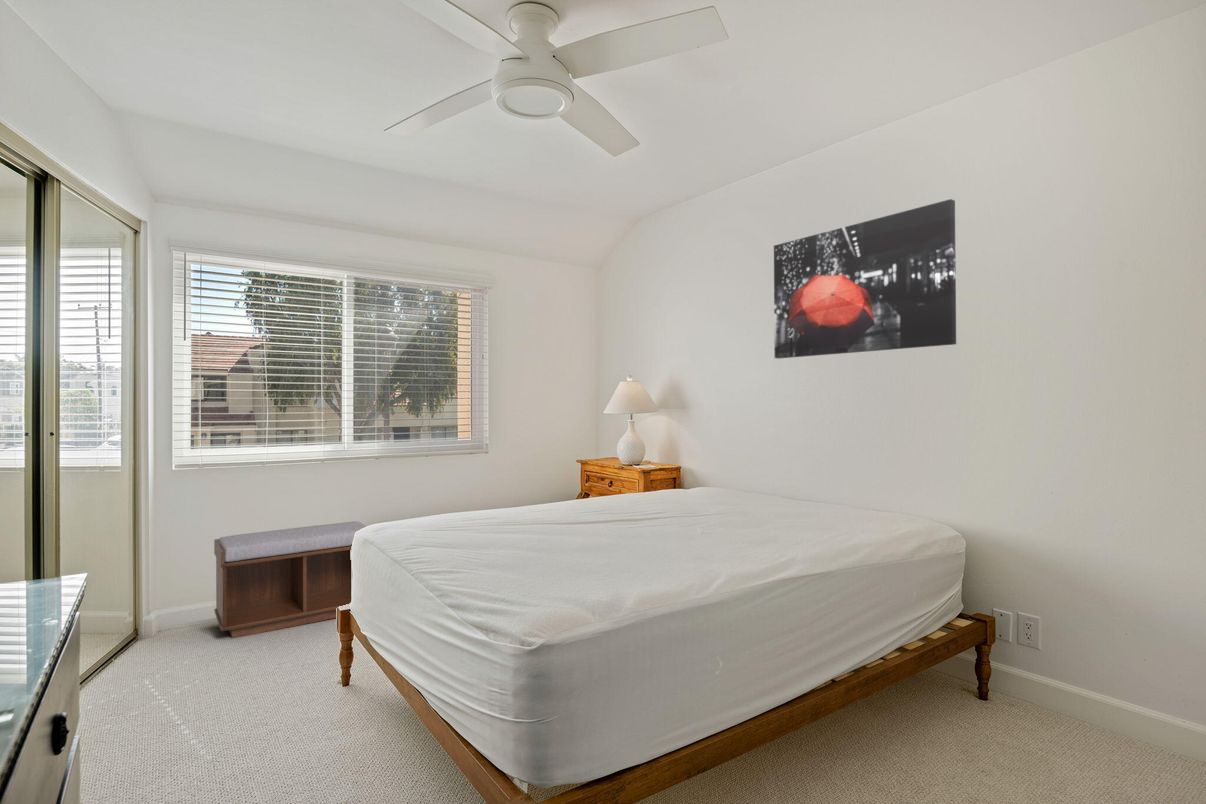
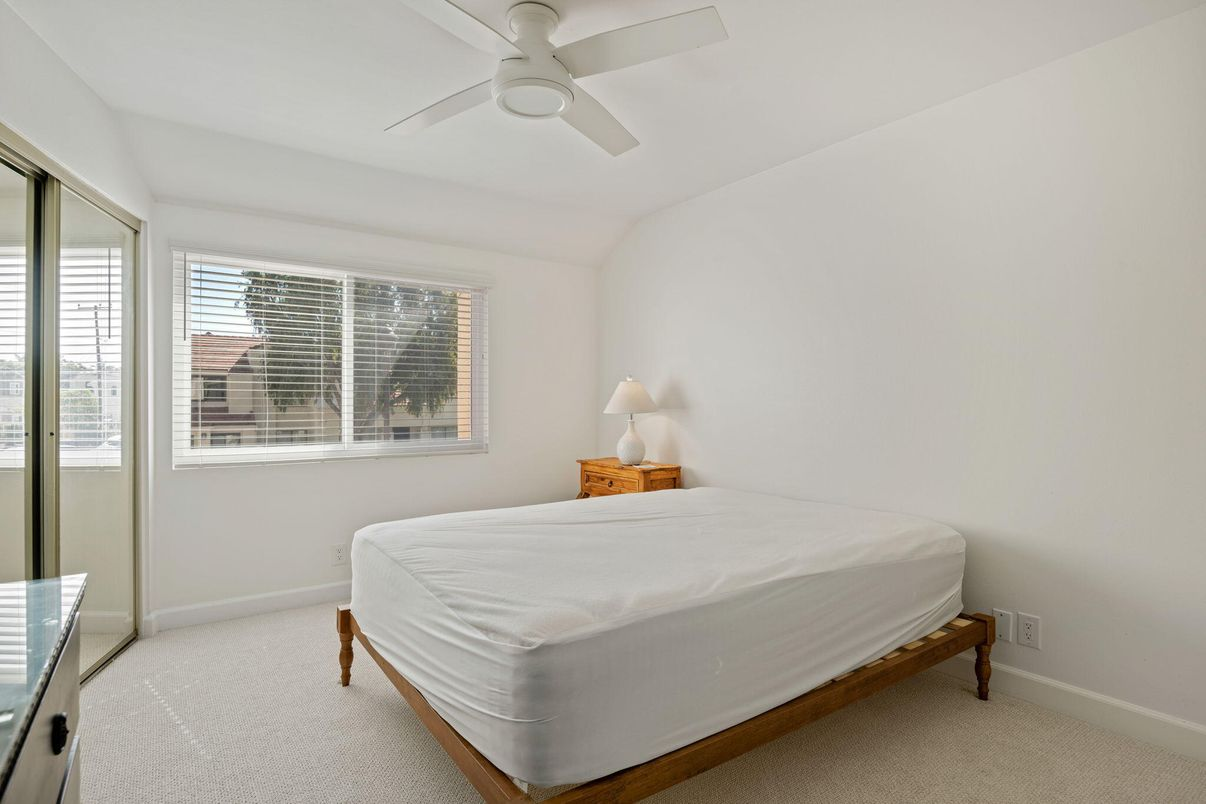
- bench (298, 573)
- wall art (853, 288)
